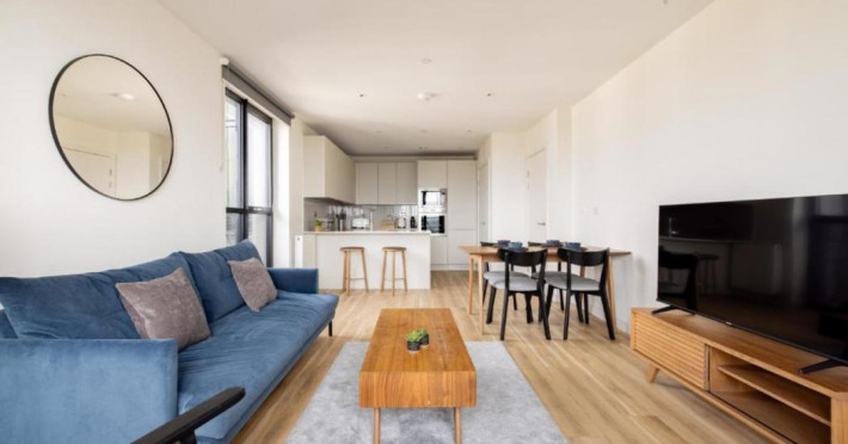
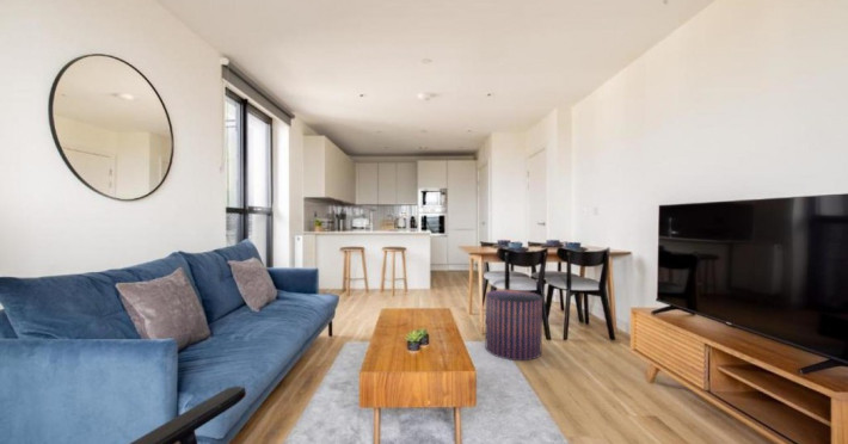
+ pouf (512, 322)
